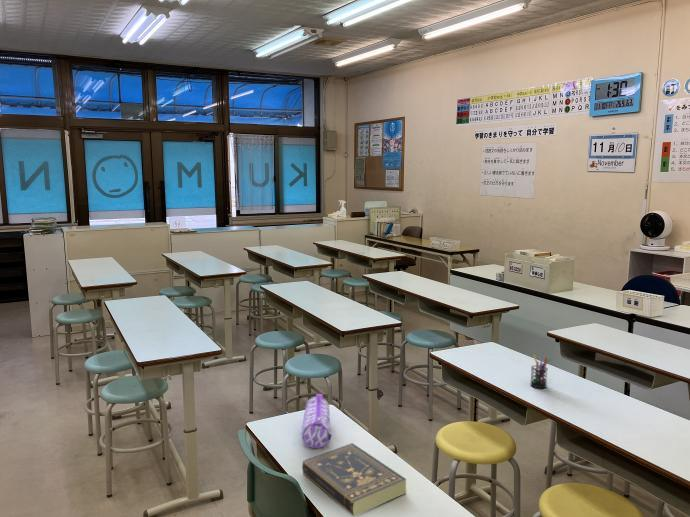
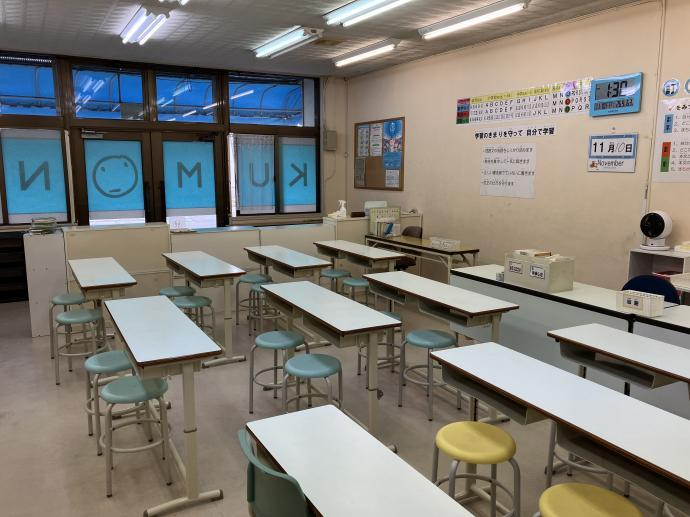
- pencil case (316, 420)
- book (352, 476)
- pen holder (541, 370)
